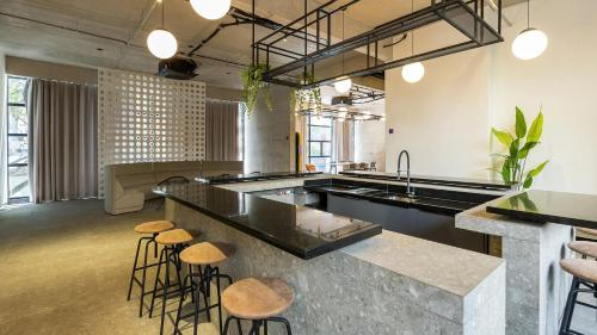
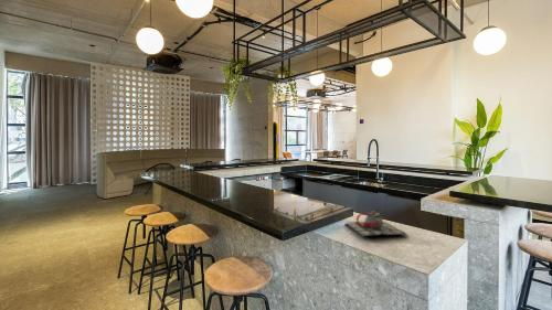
+ teapot (373, 220)
